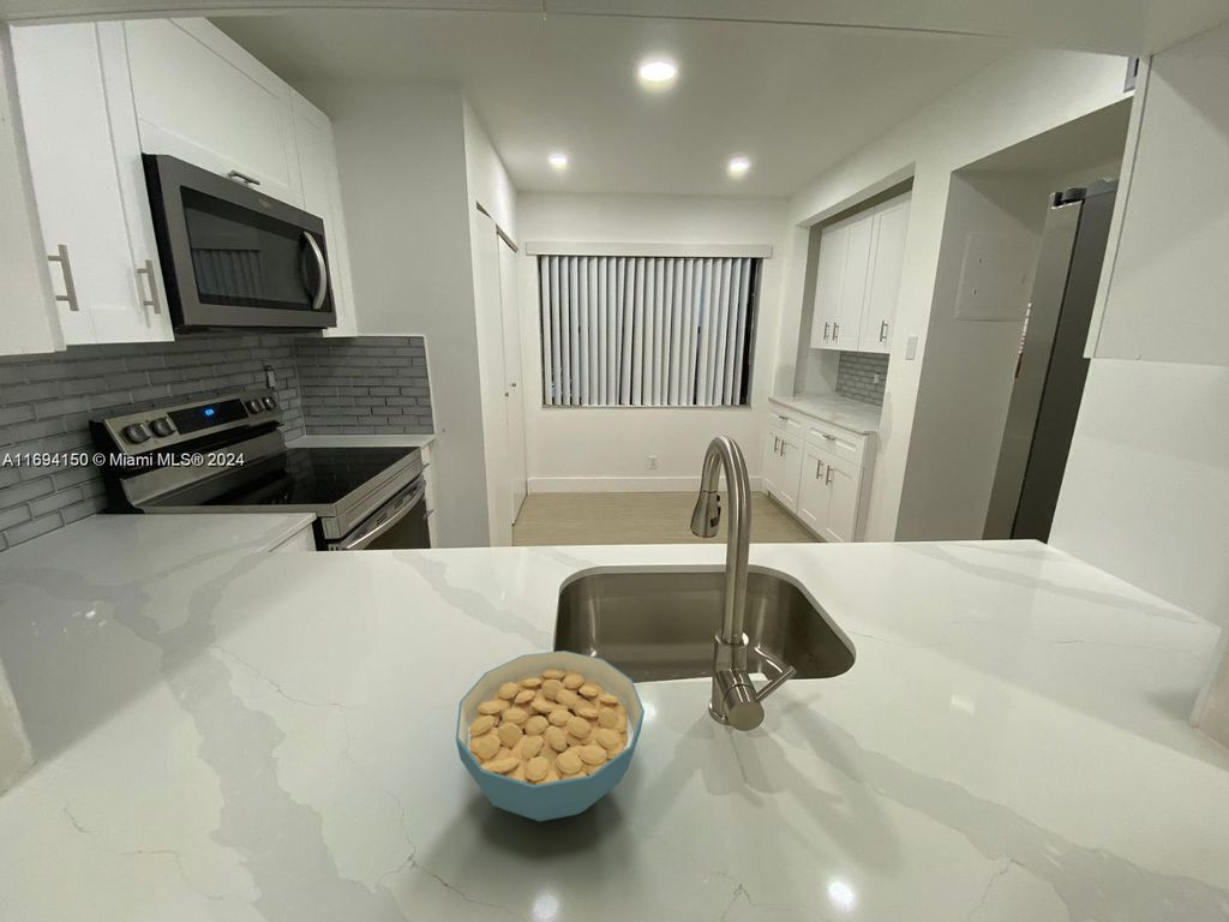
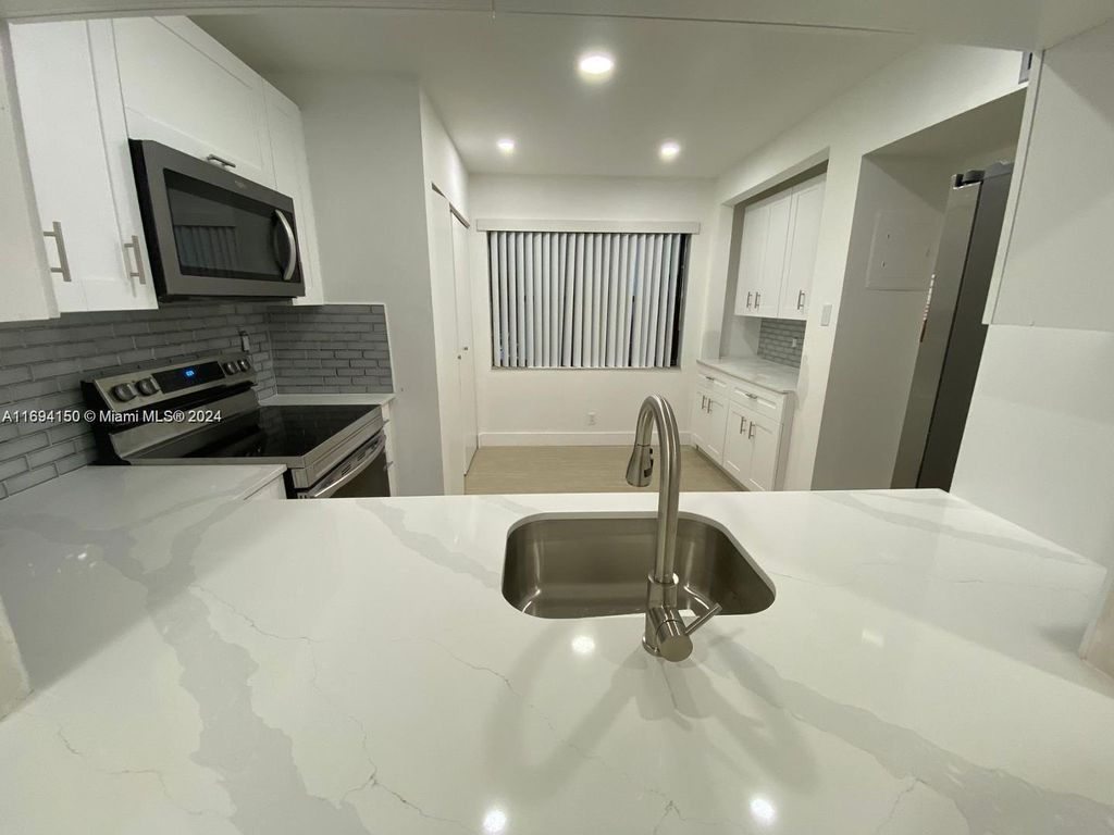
- cereal bowl (551, 744)
